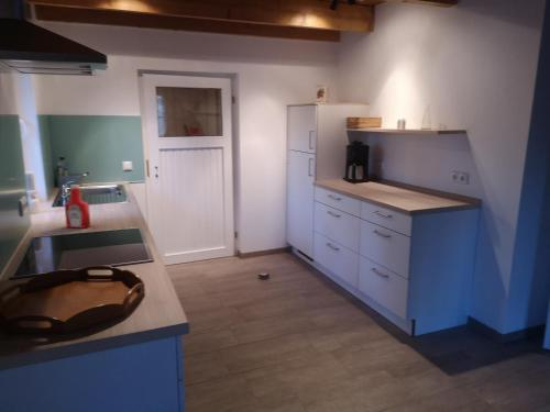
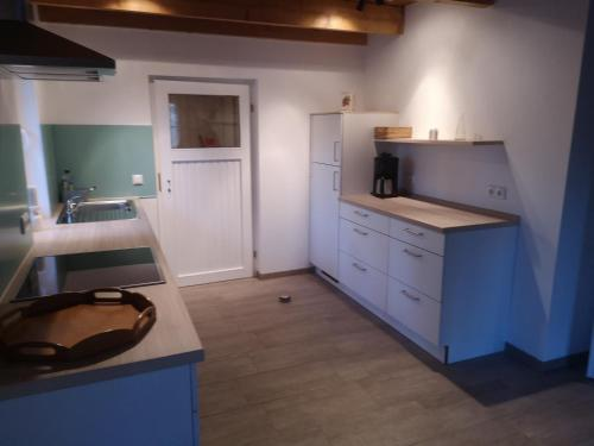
- soap bottle (76, 205)
